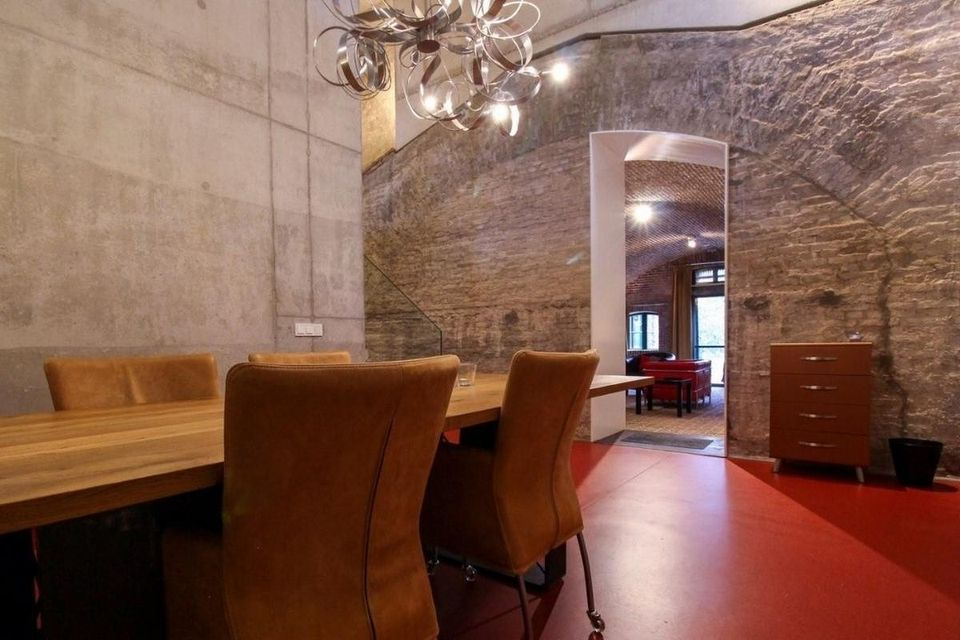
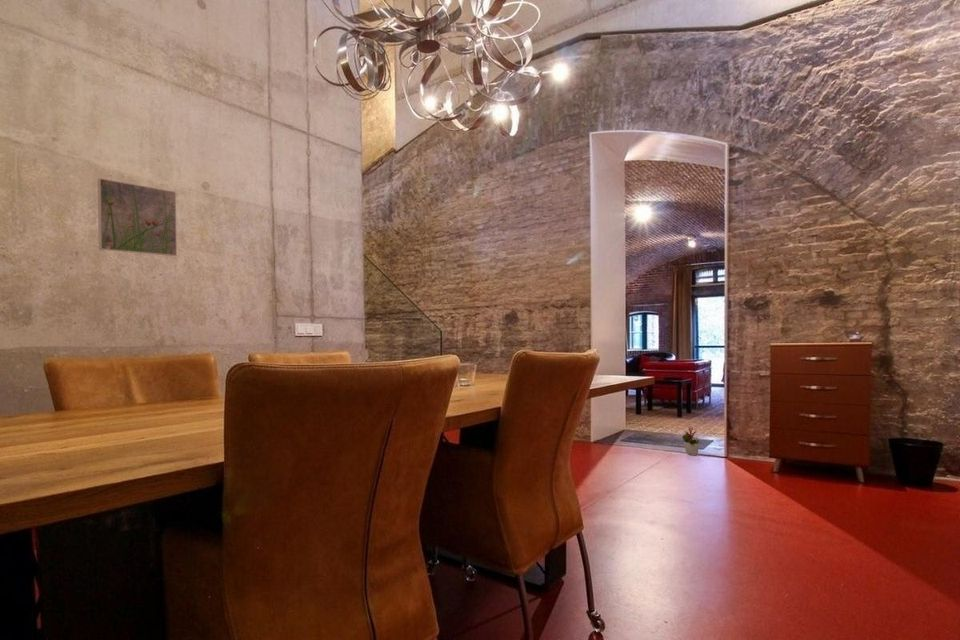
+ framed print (139, 219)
+ decorative plant (690, 440)
